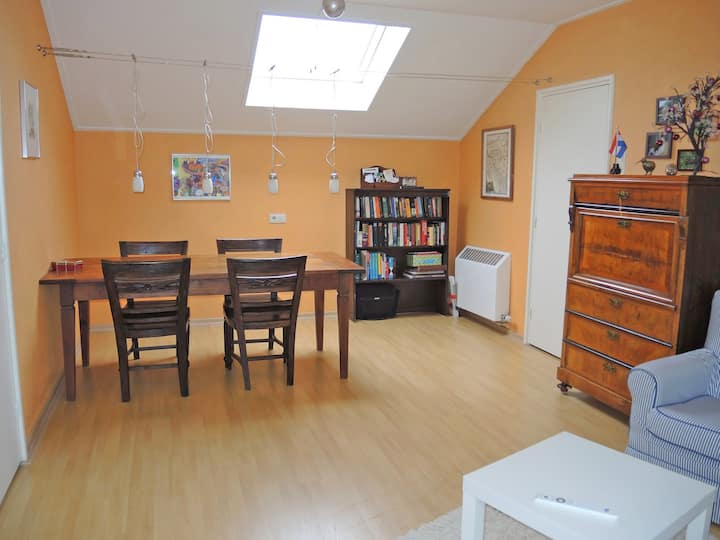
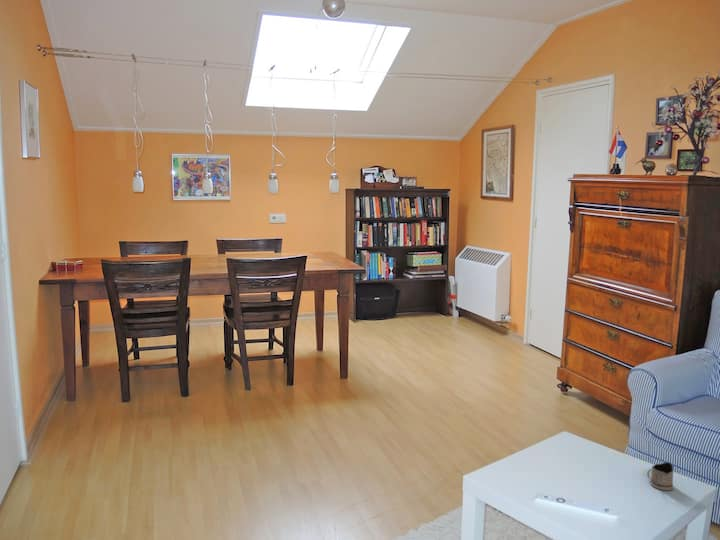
+ tea glass holder (659, 475)
